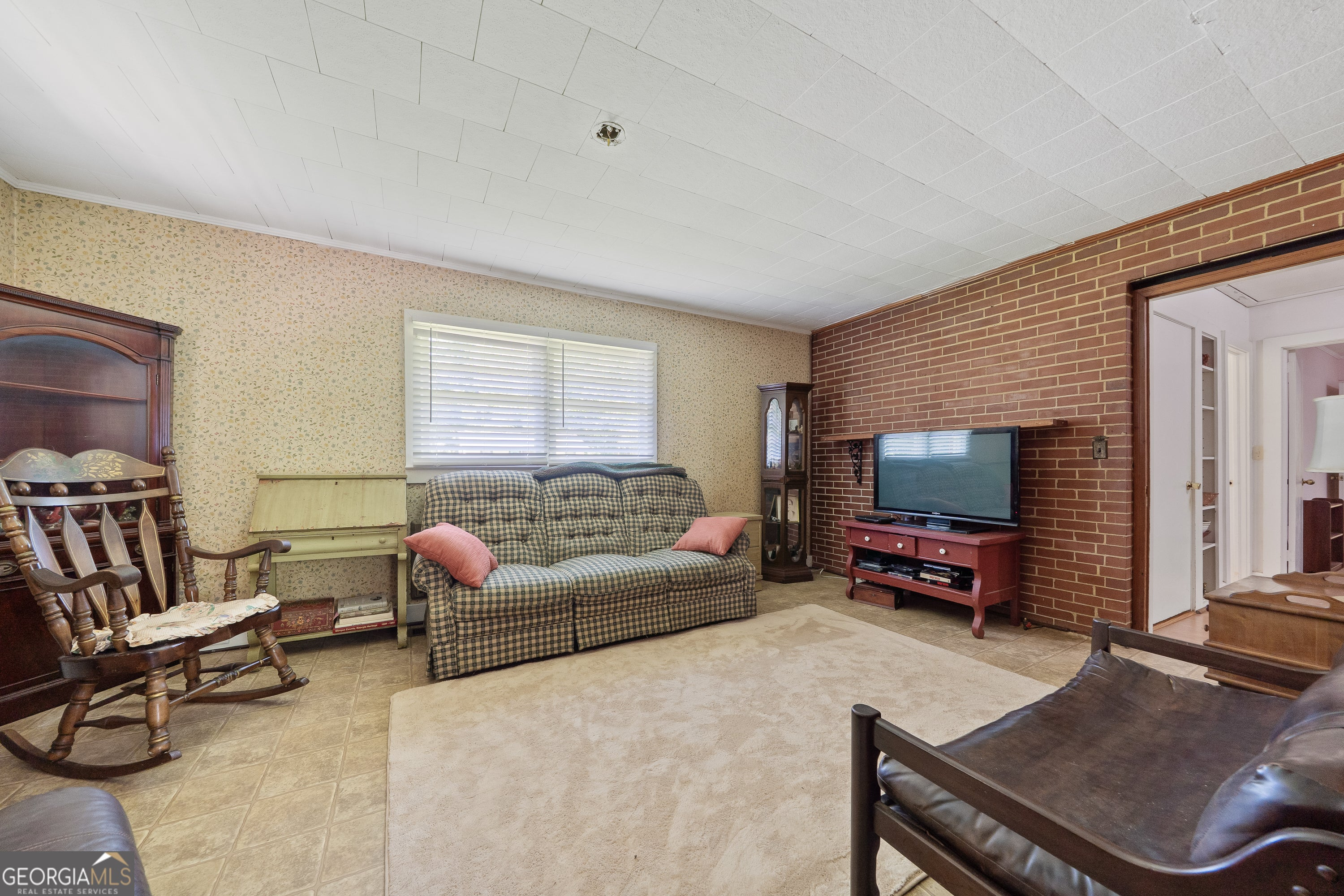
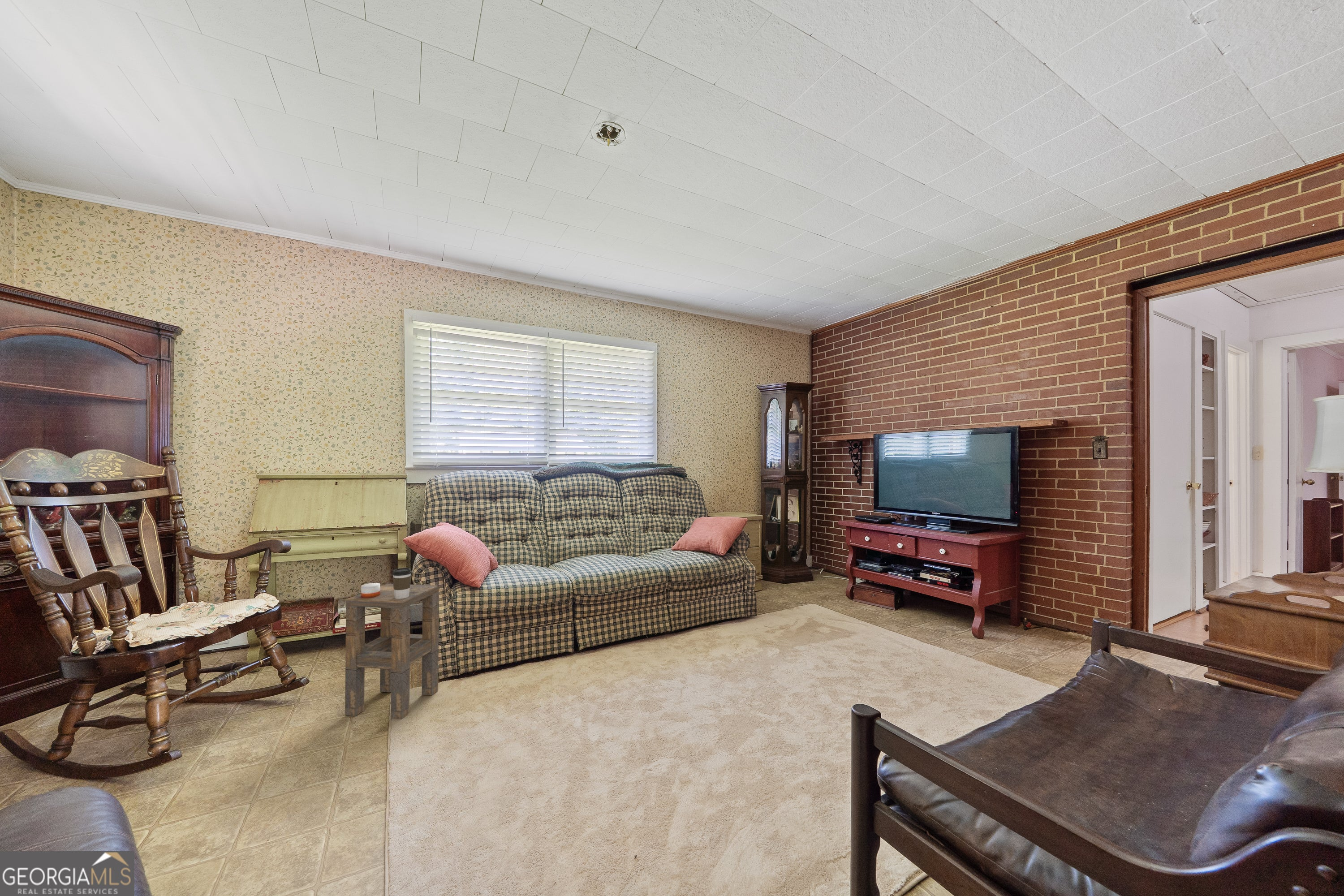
+ side table (394, 647)
+ candle (370, 584)
+ coffee cup (402, 583)
